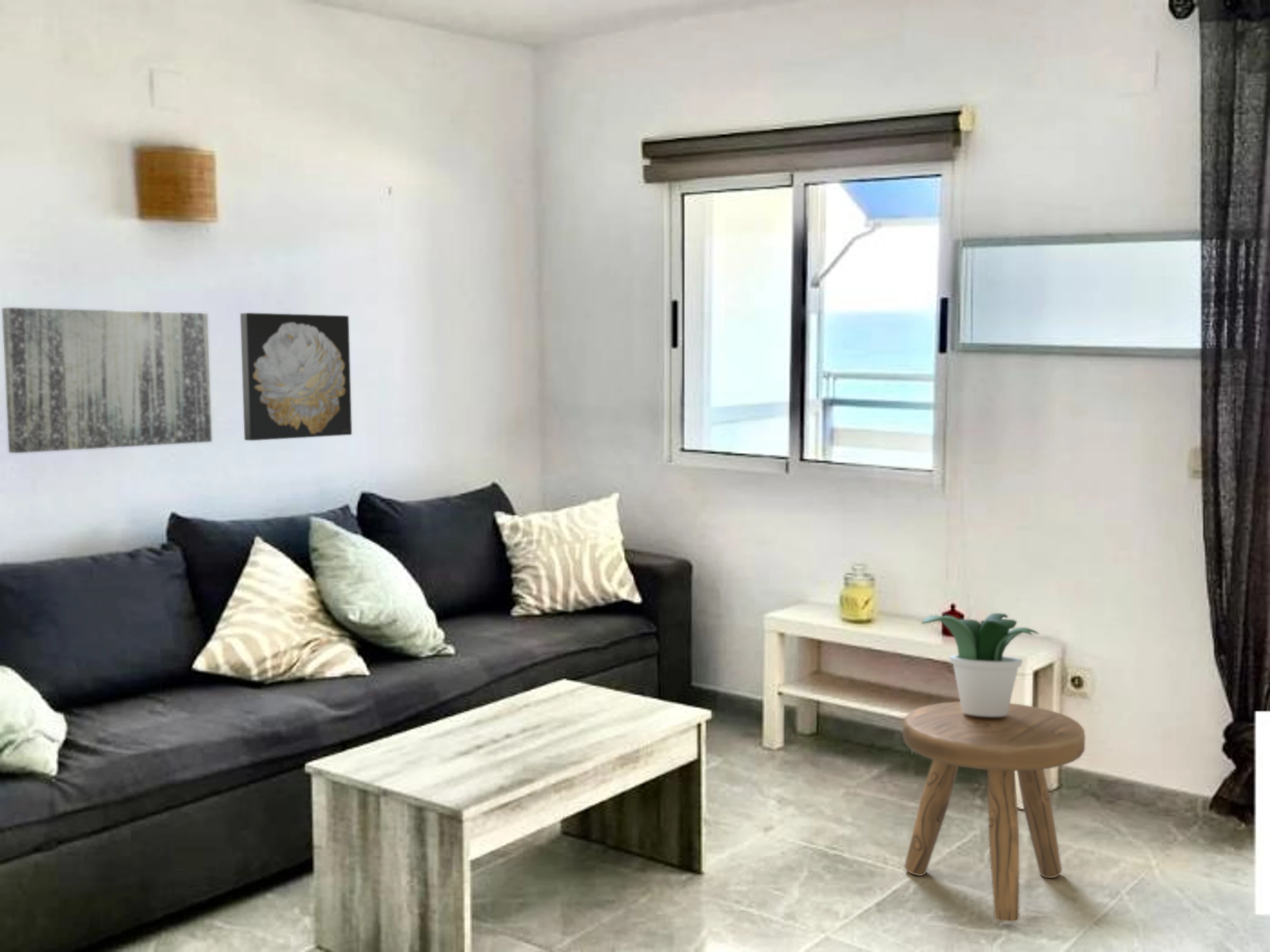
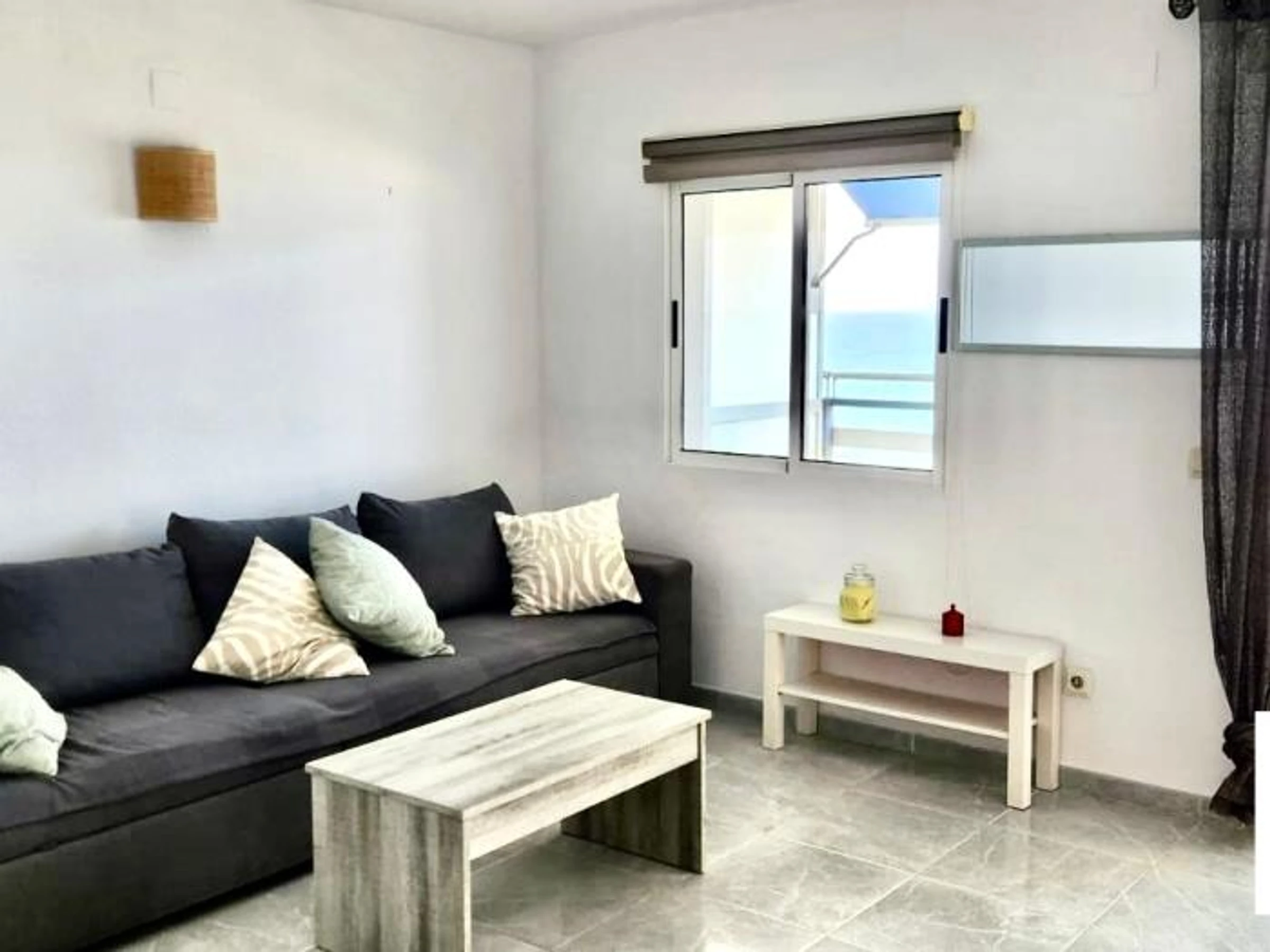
- stool (990, 805)
- potted plant (978, 667)
- wall art (114, 379)
- wall art (297, 376)
